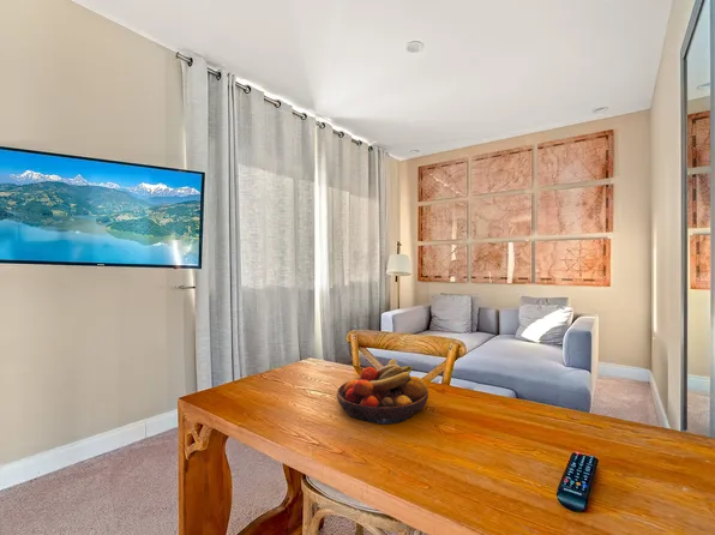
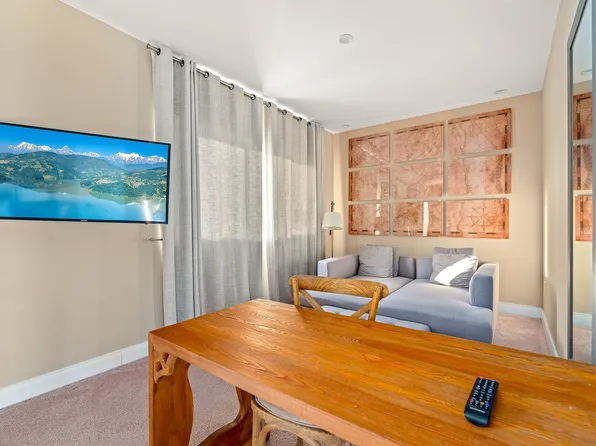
- fruit bowl (381, 385)
